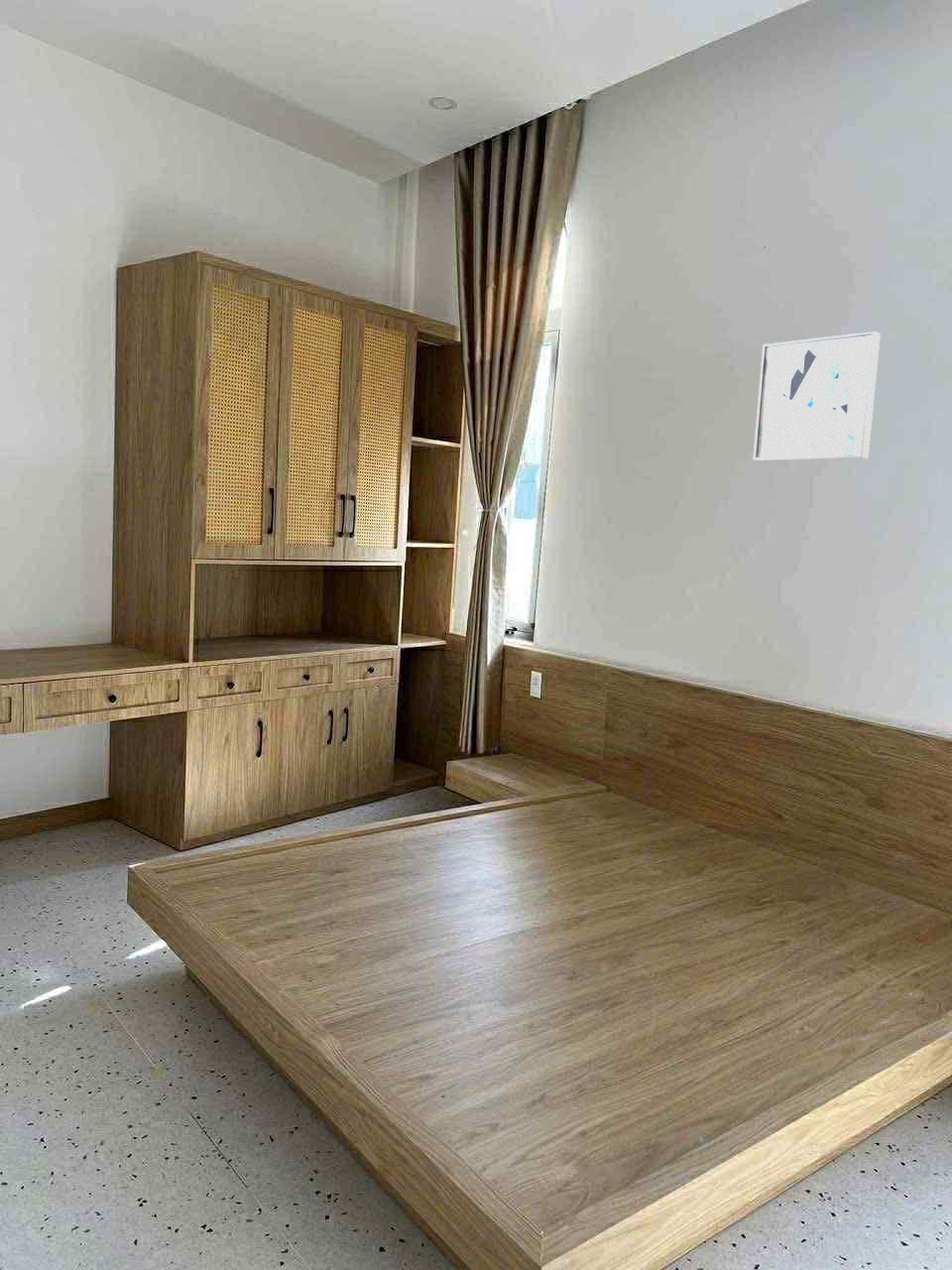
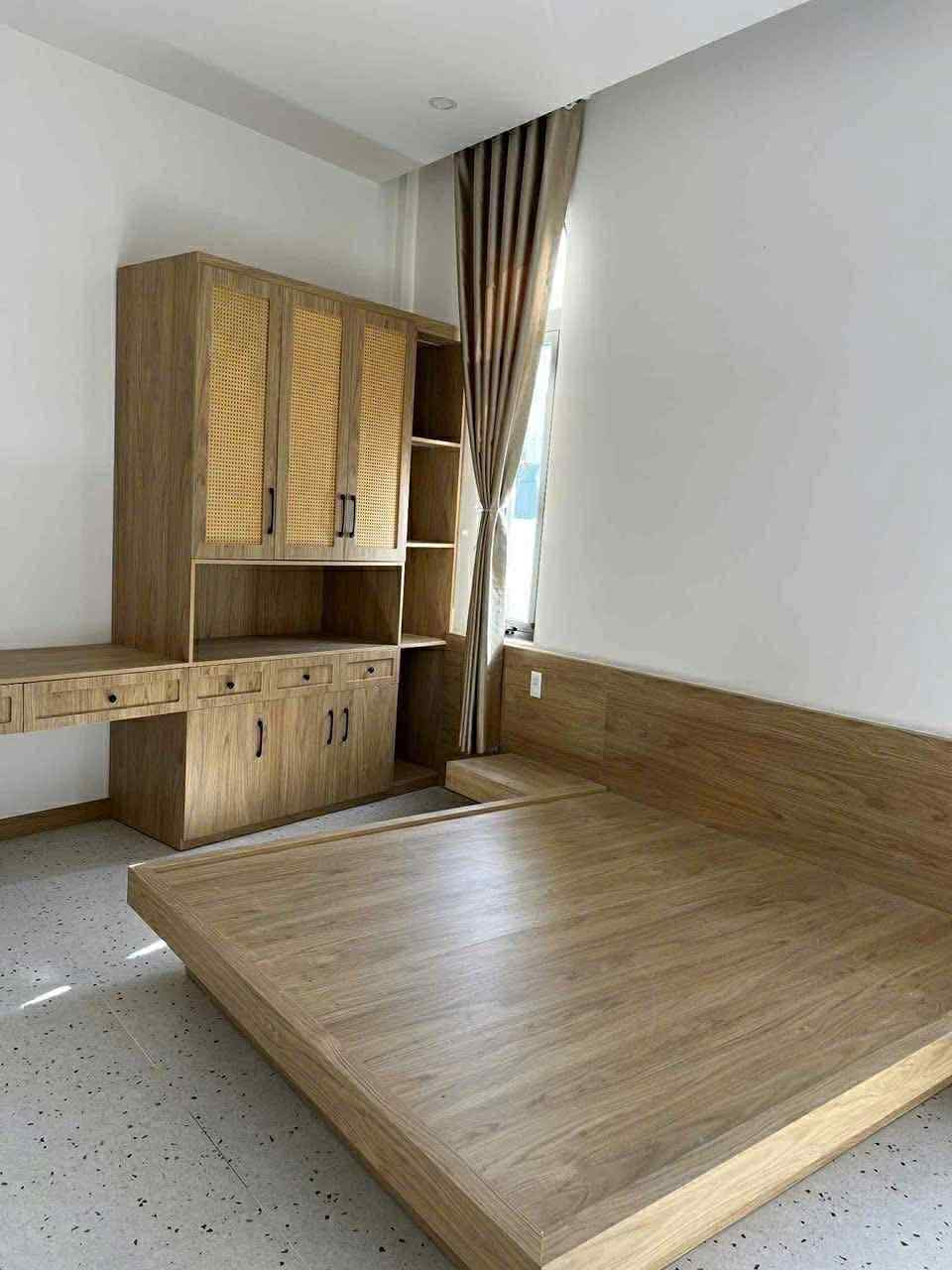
- wall art (813, 399)
